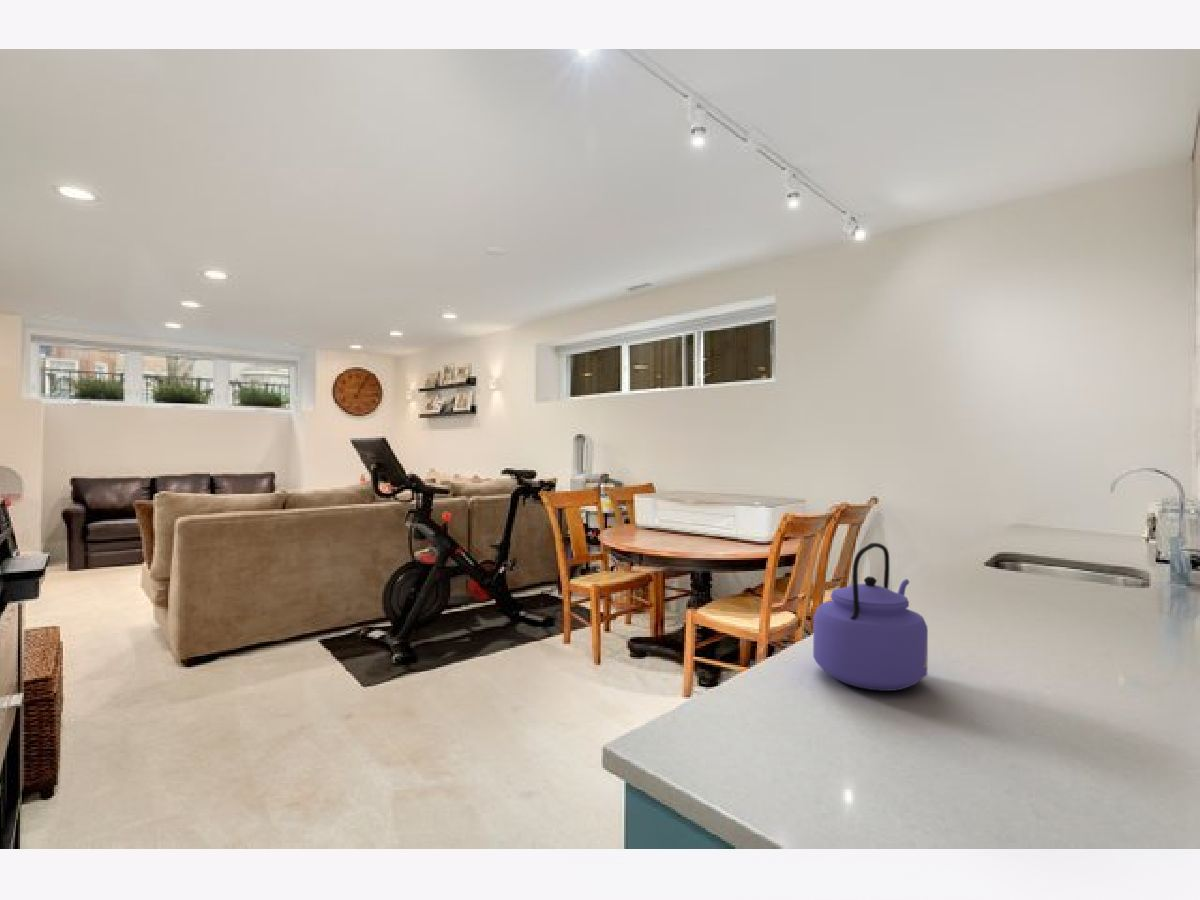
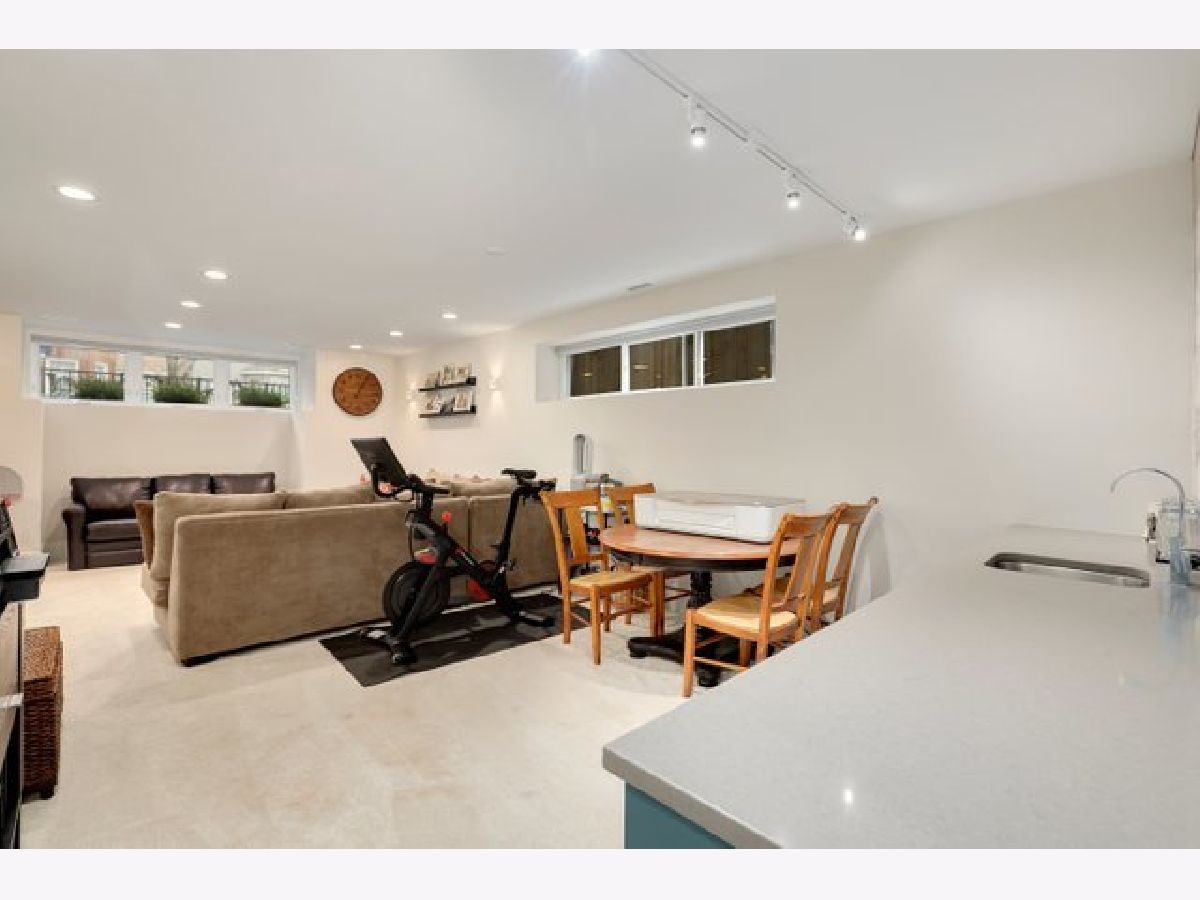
- kettle (878, 607)
